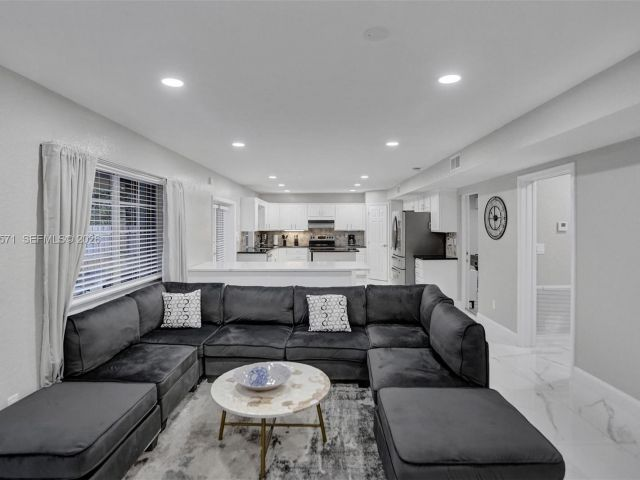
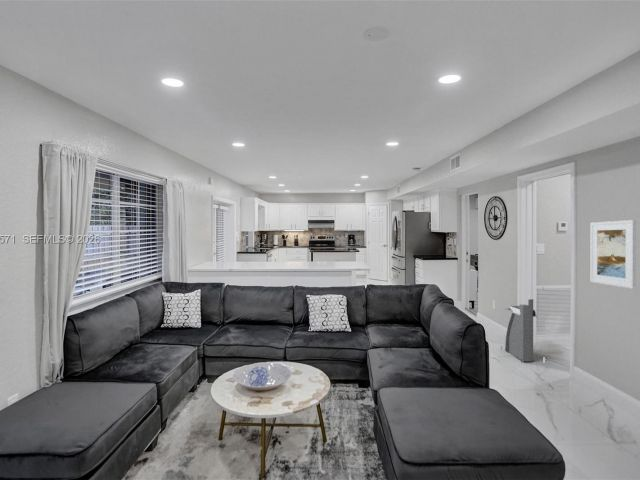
+ architectural model (520, 325)
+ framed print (611, 253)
